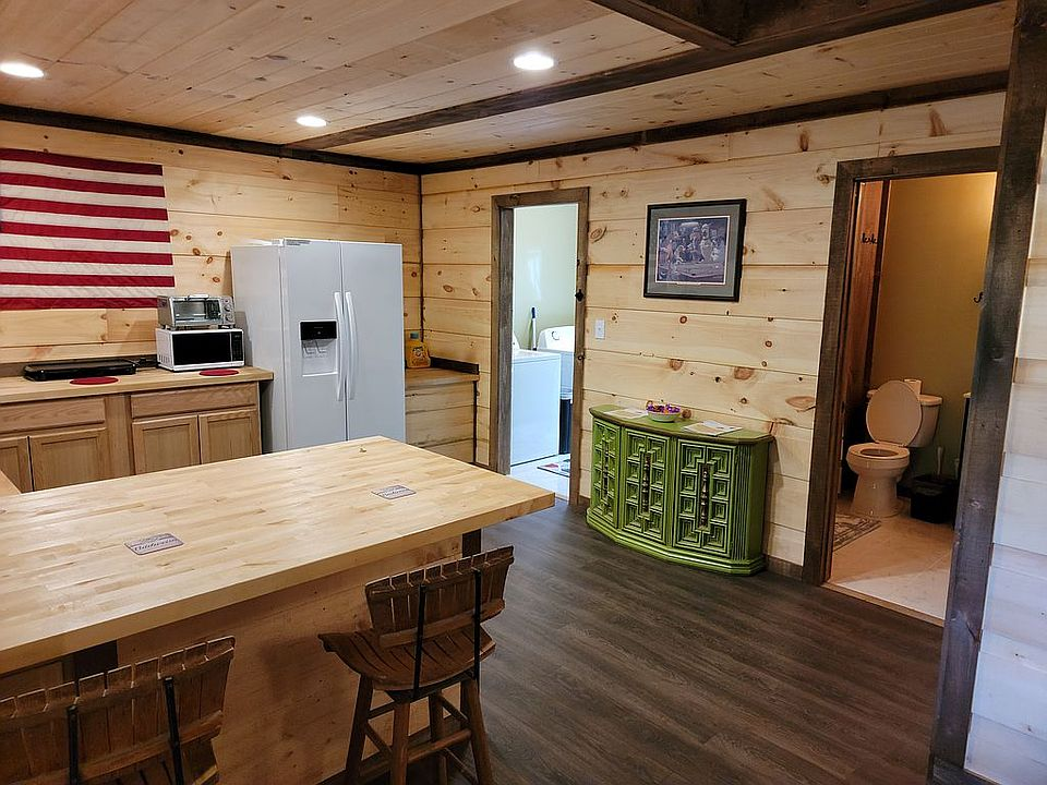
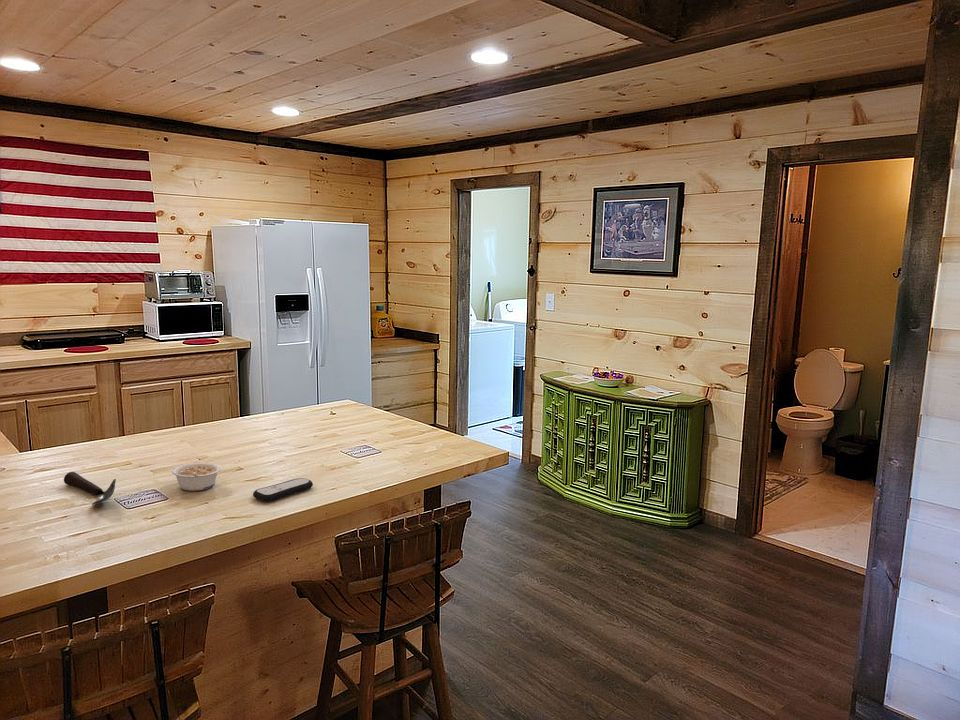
+ remote control (284, 489)
+ spoon (88, 485)
+ legume (198, 476)
